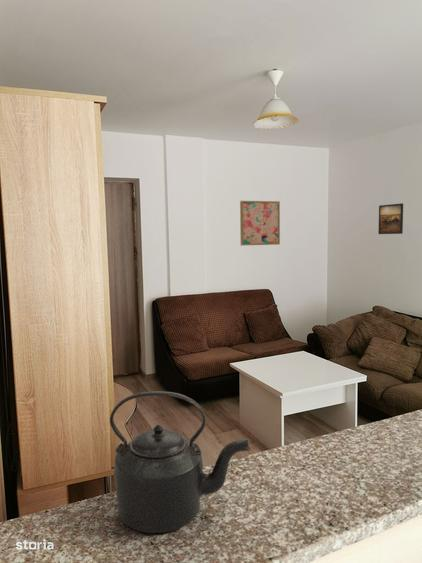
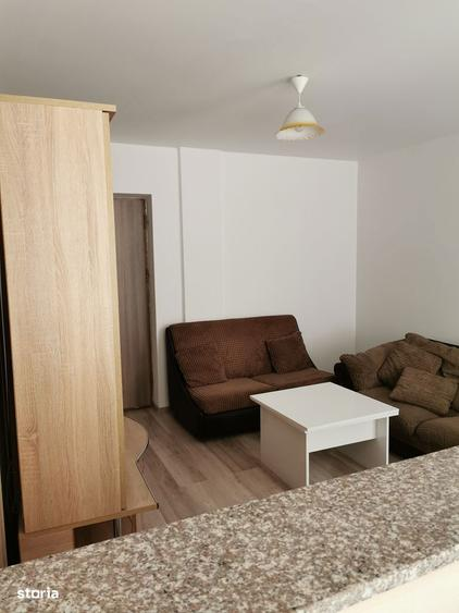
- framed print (390, 219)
- kettle (180, 449)
- wall art (260, 223)
